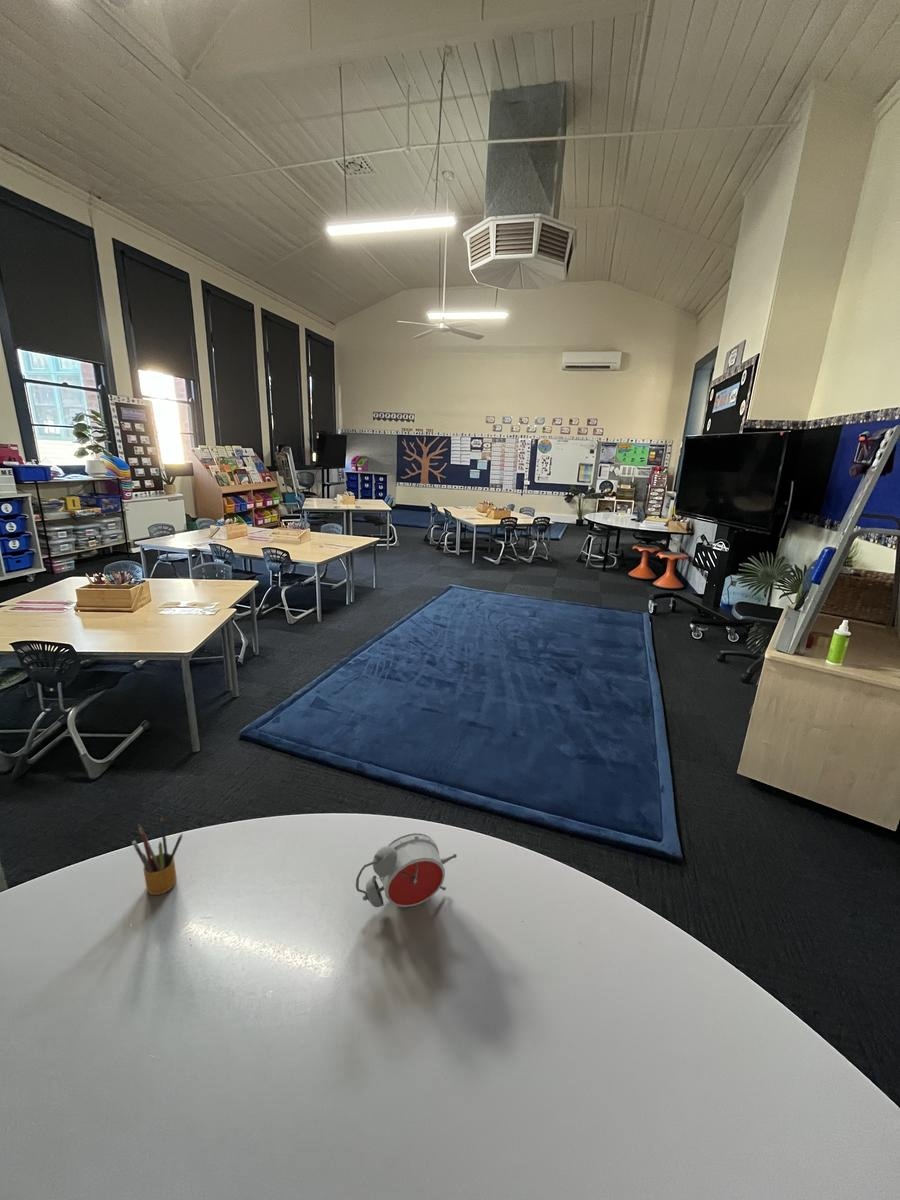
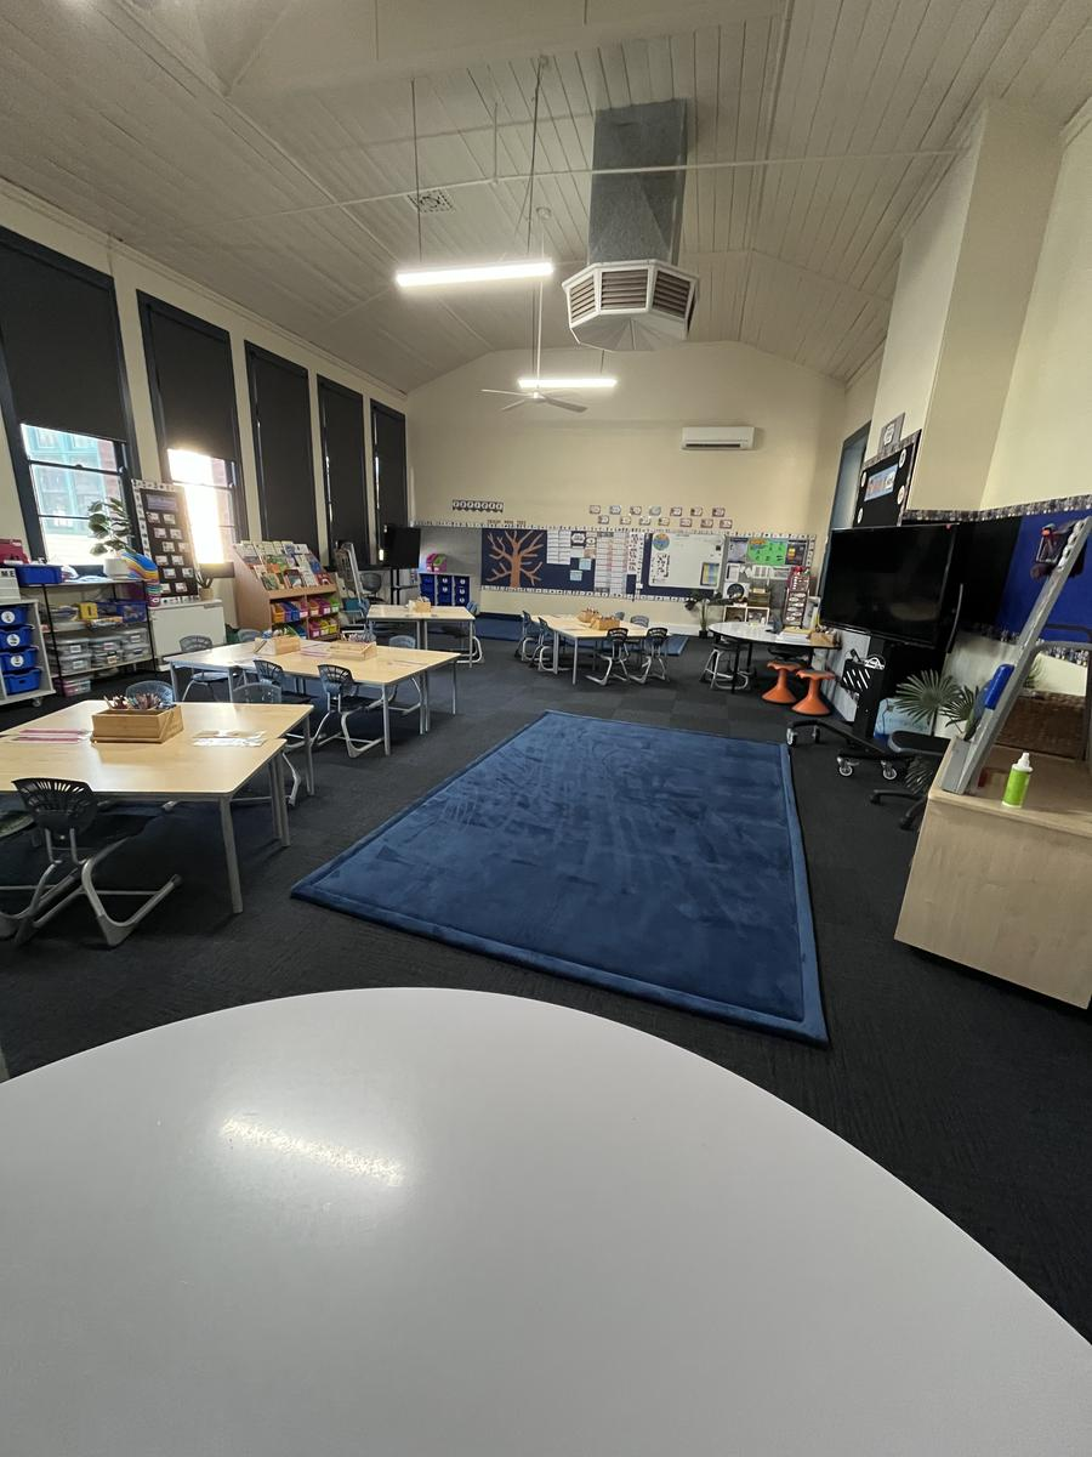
- alarm clock (406, 869)
- pencil box (160, 857)
